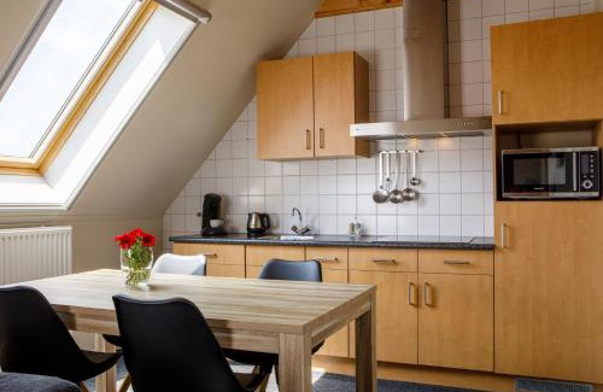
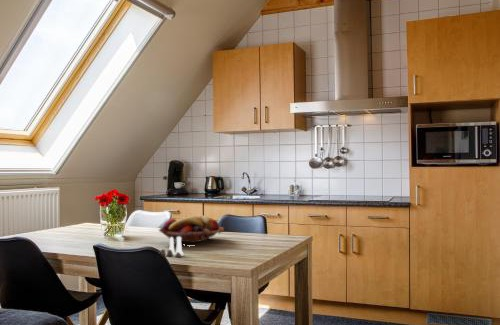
+ salt and pepper shaker set (173, 246)
+ fruit basket (193, 228)
